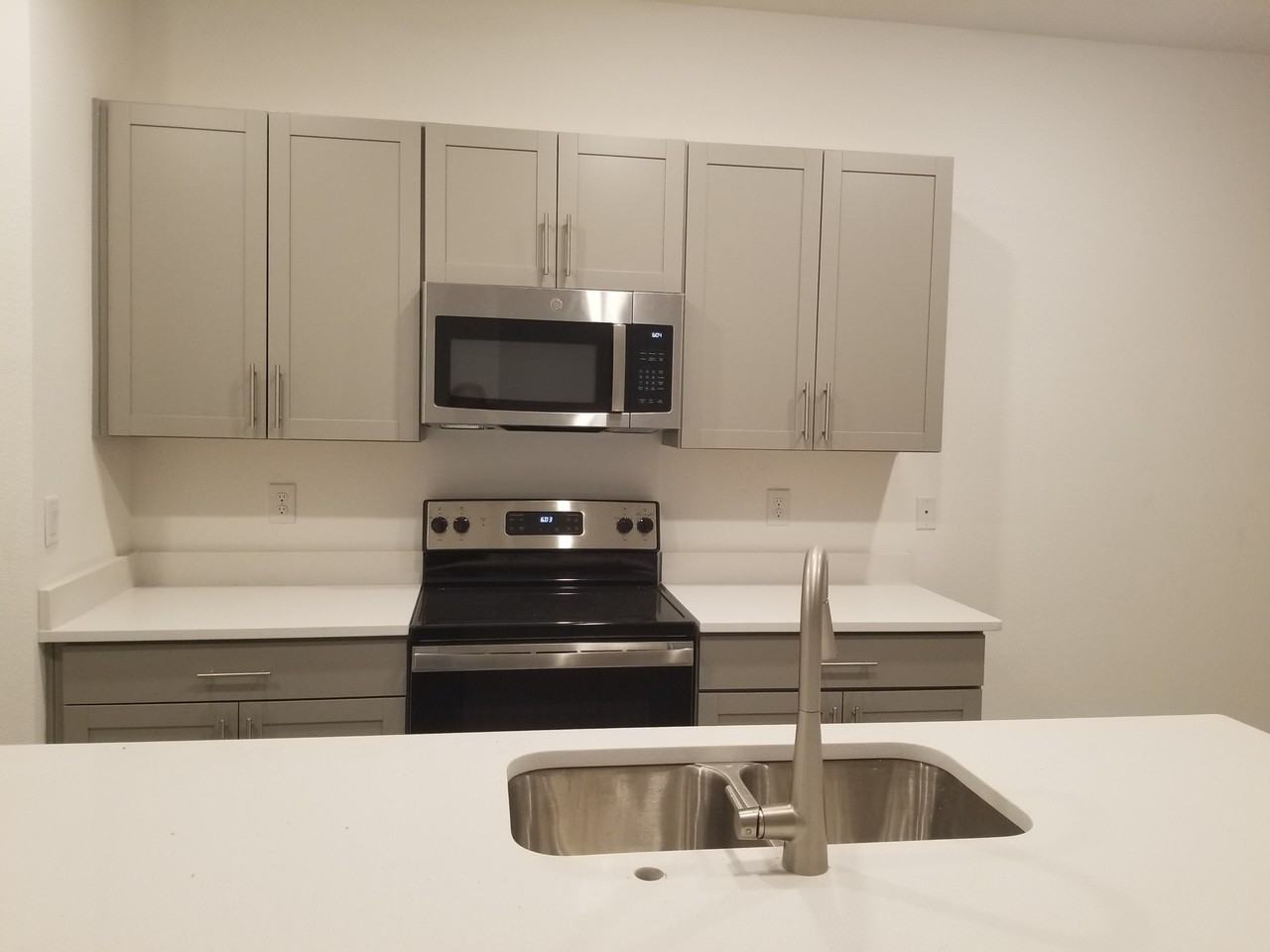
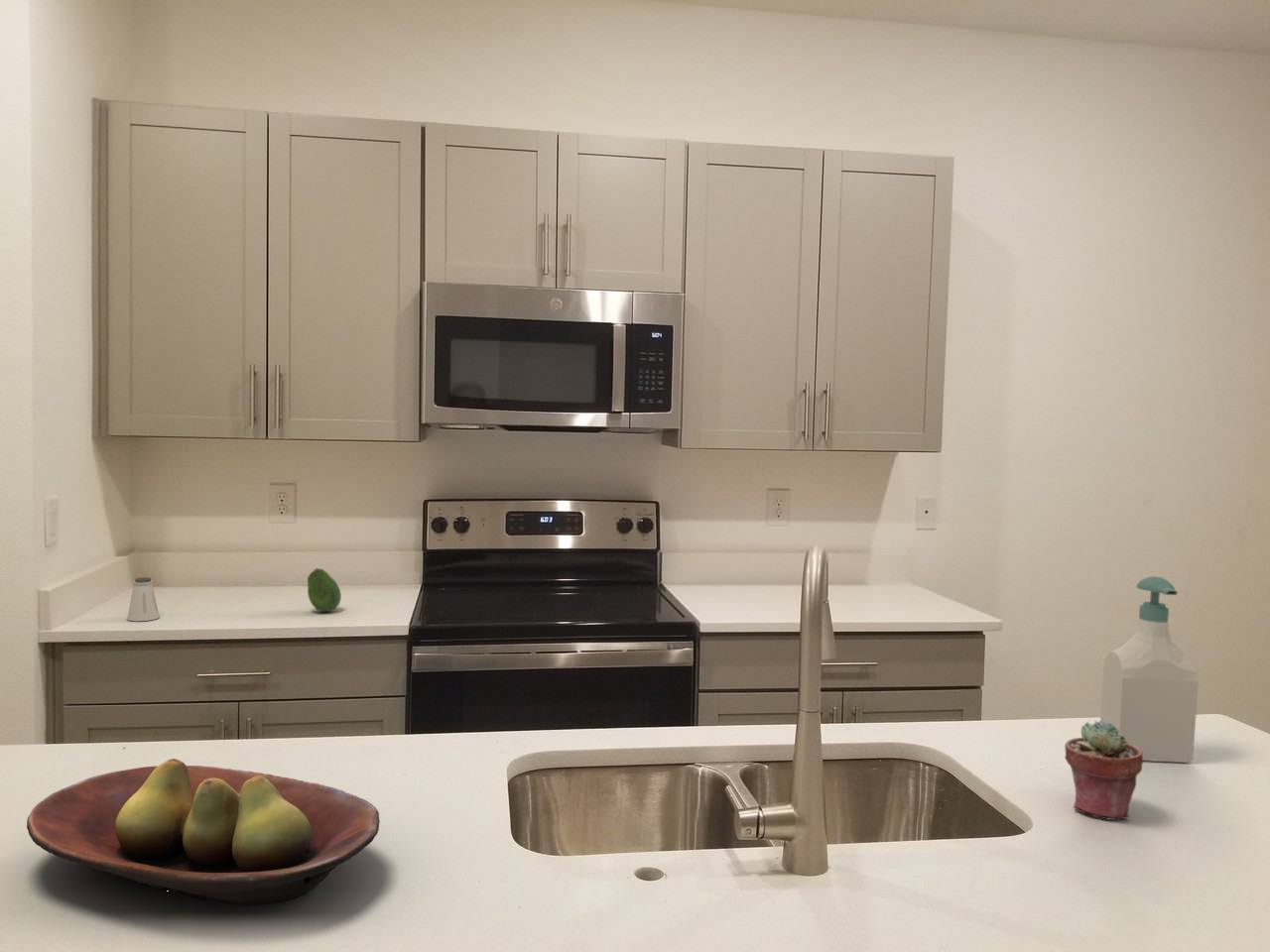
+ saltshaker (143, 598)
+ soap bottle (1153, 666)
+ fruit (323, 590)
+ fruit bowl (206, 819)
+ potted succulent (1102, 766)
